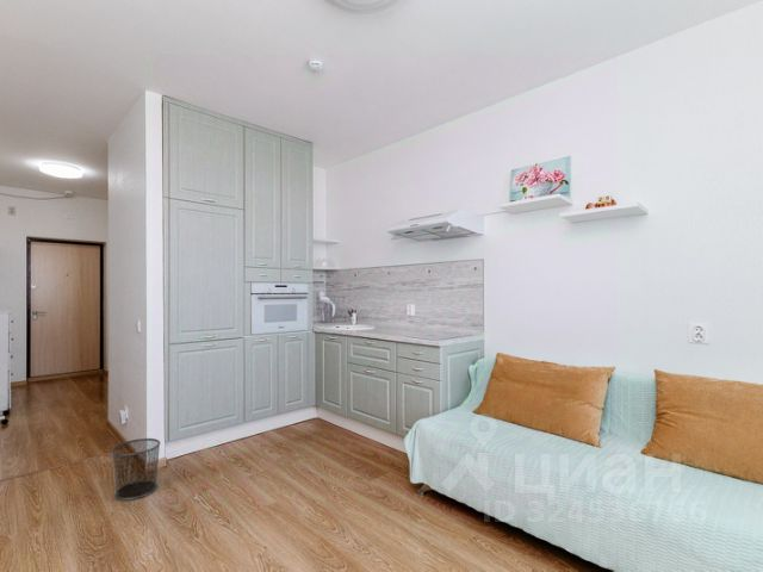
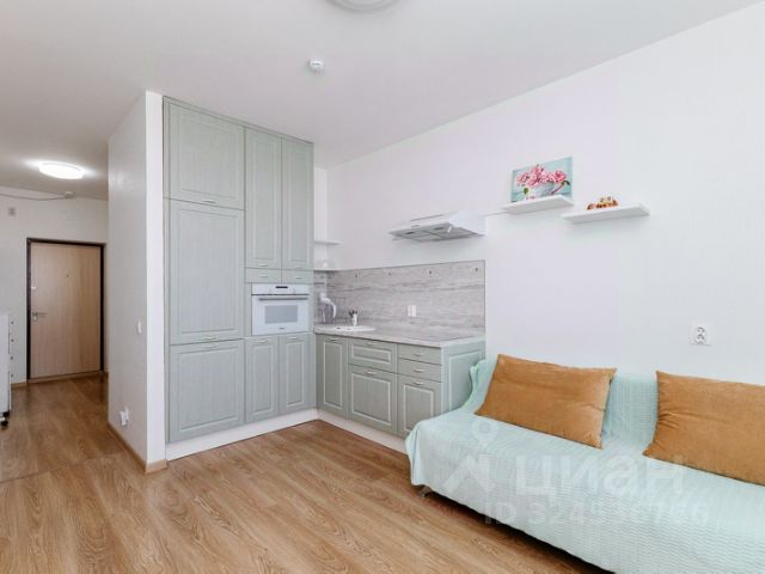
- waste bin (136, 468)
